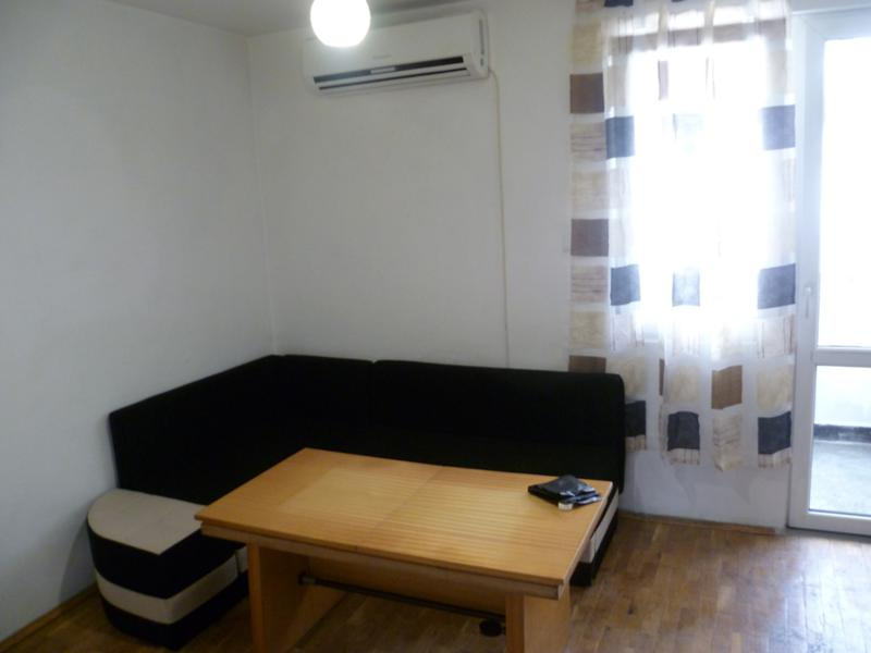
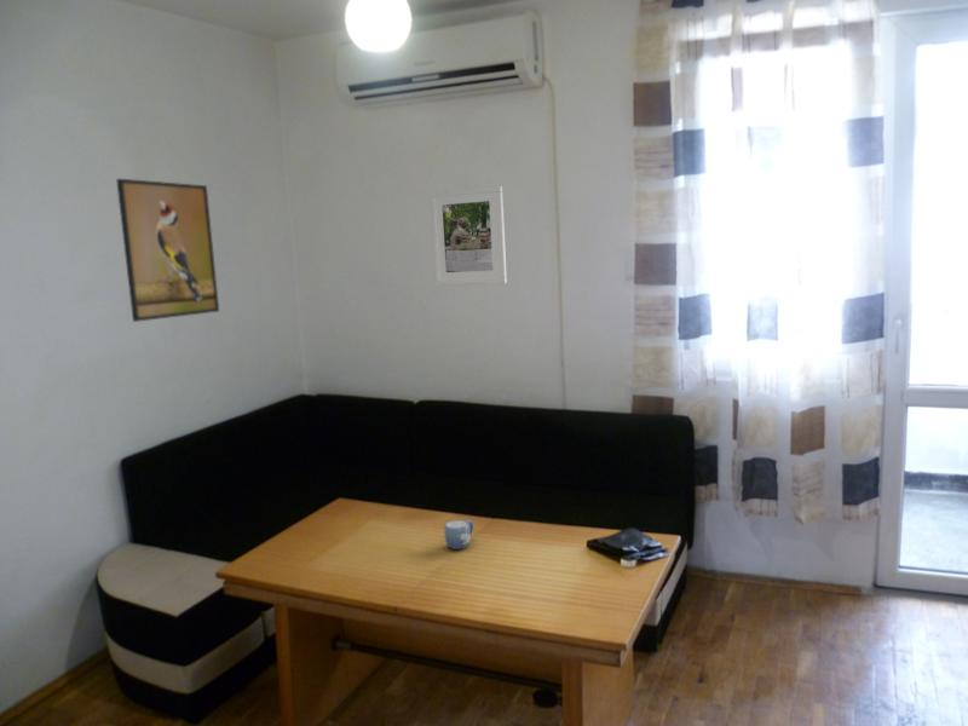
+ mug (460, 534)
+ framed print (467, 237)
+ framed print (171, 249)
